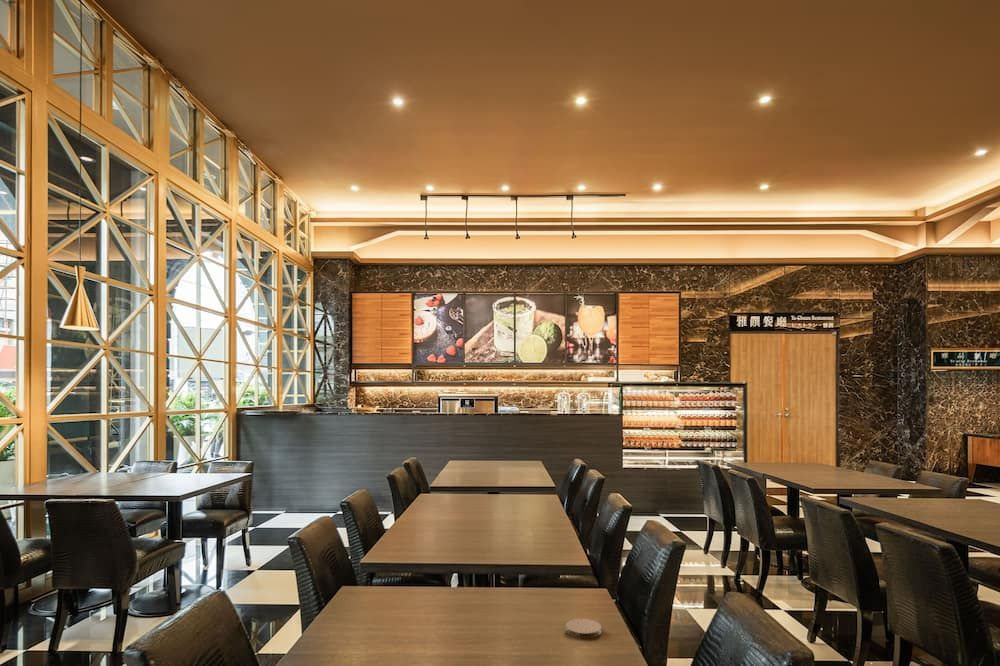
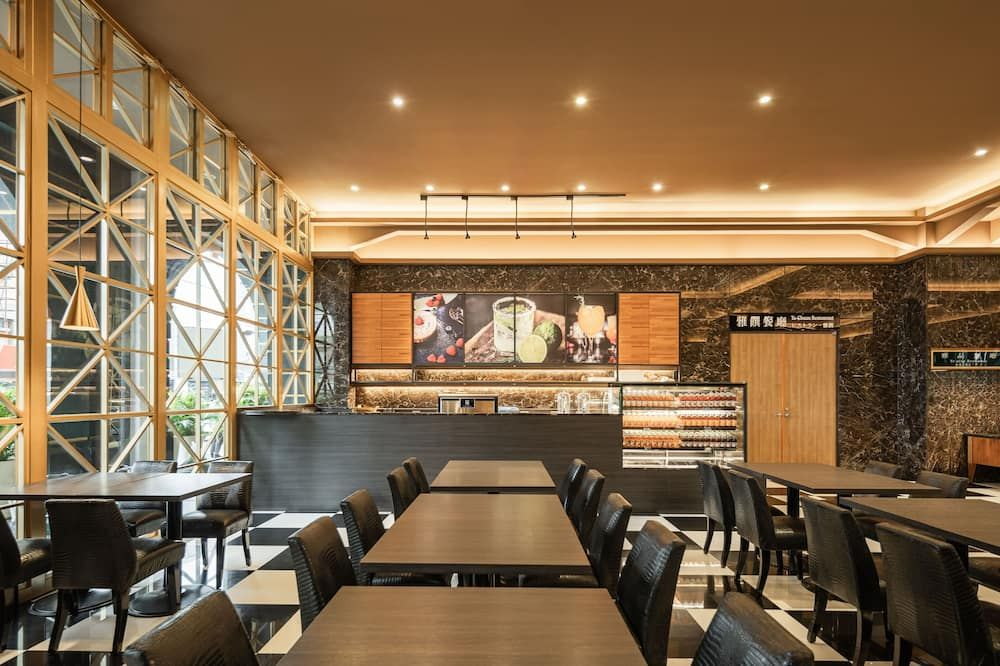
- coaster (583, 628)
